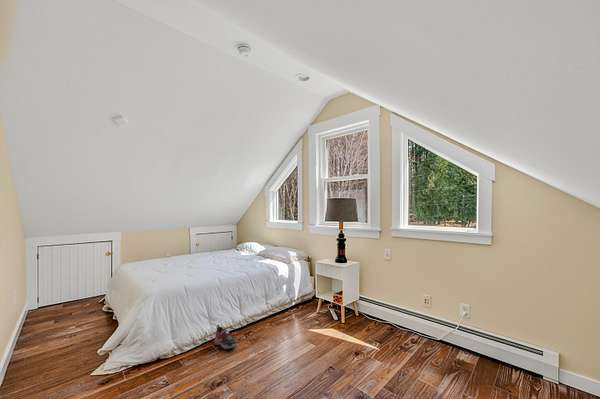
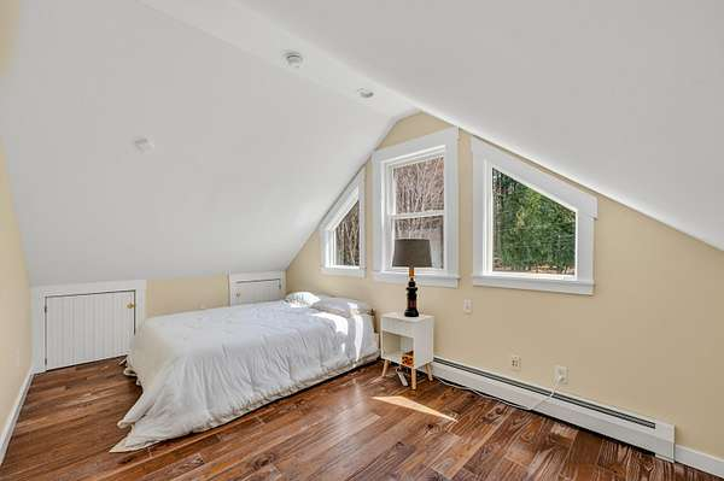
- shoe (225, 336)
